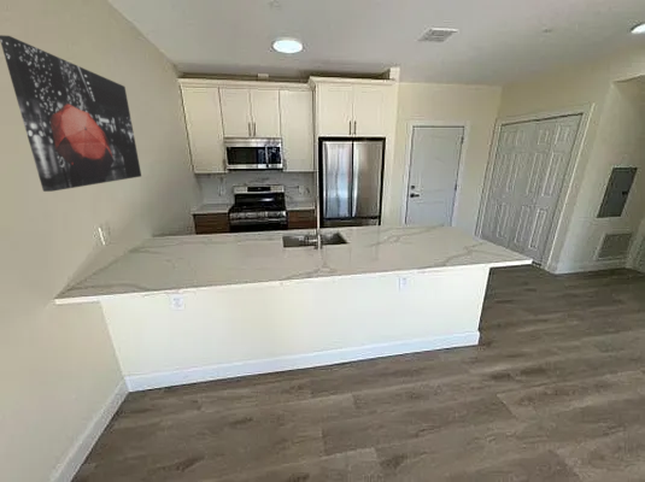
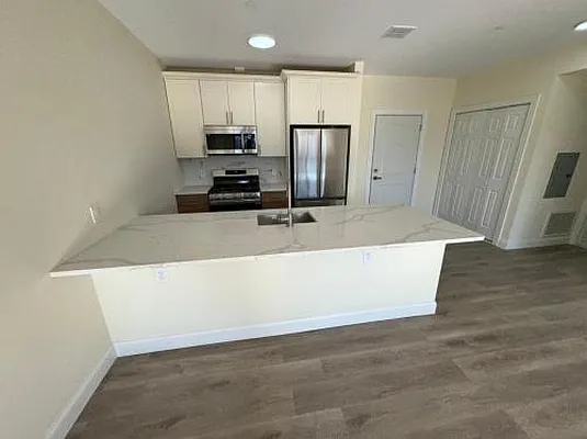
- wall art (92, 128)
